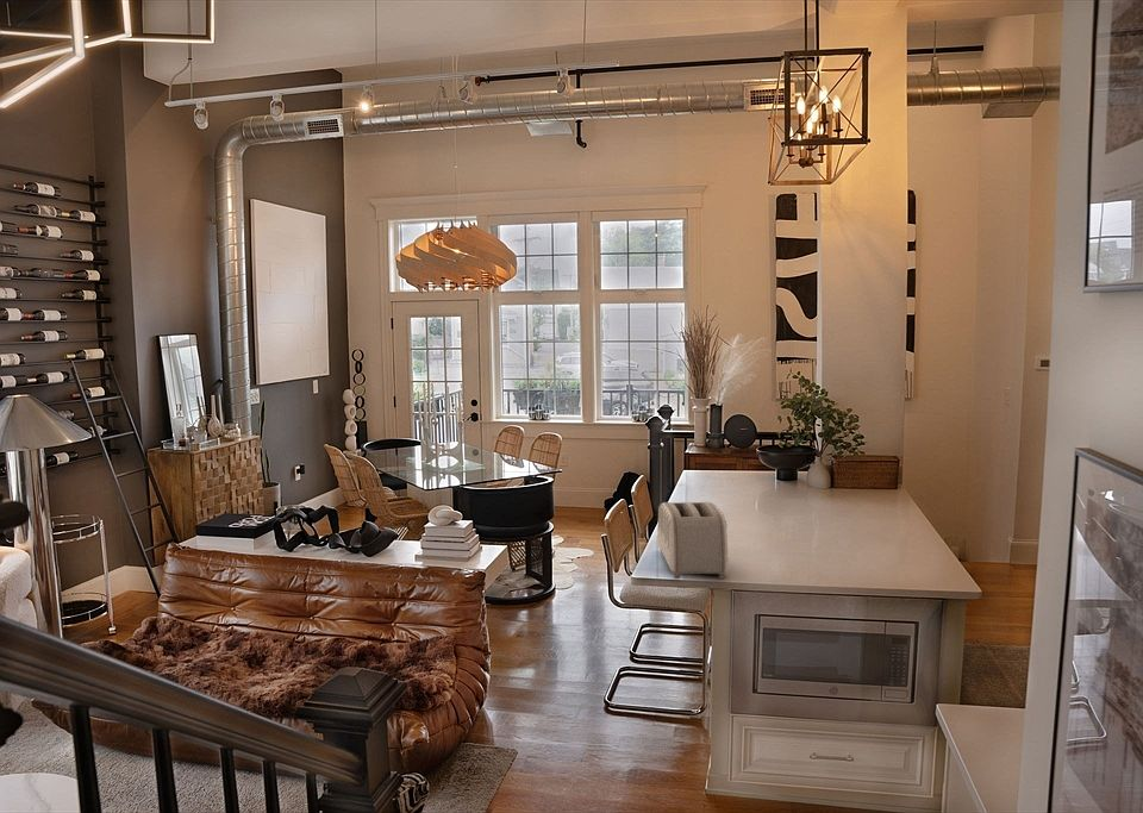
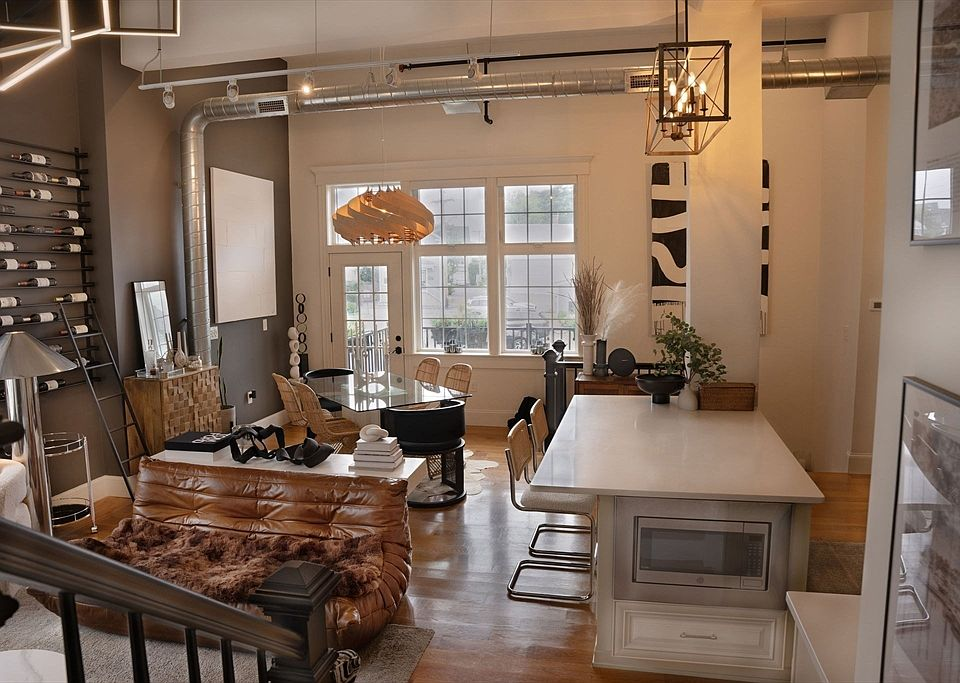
- toaster (689, 533)
